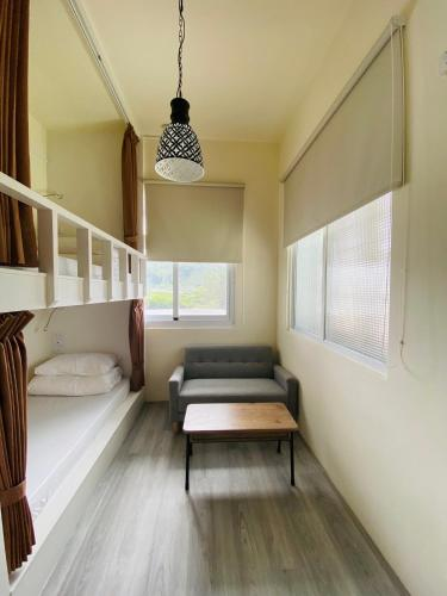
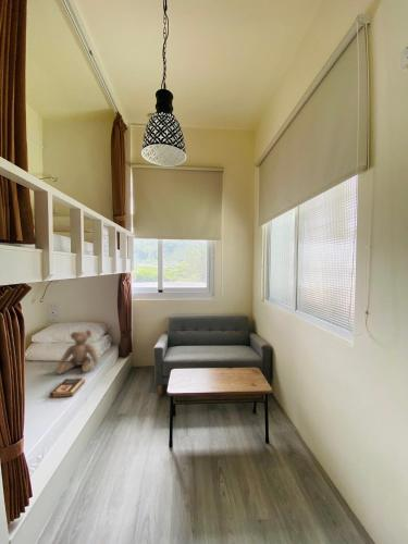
+ book (69, 385)
+ teddy bear (77, 350)
